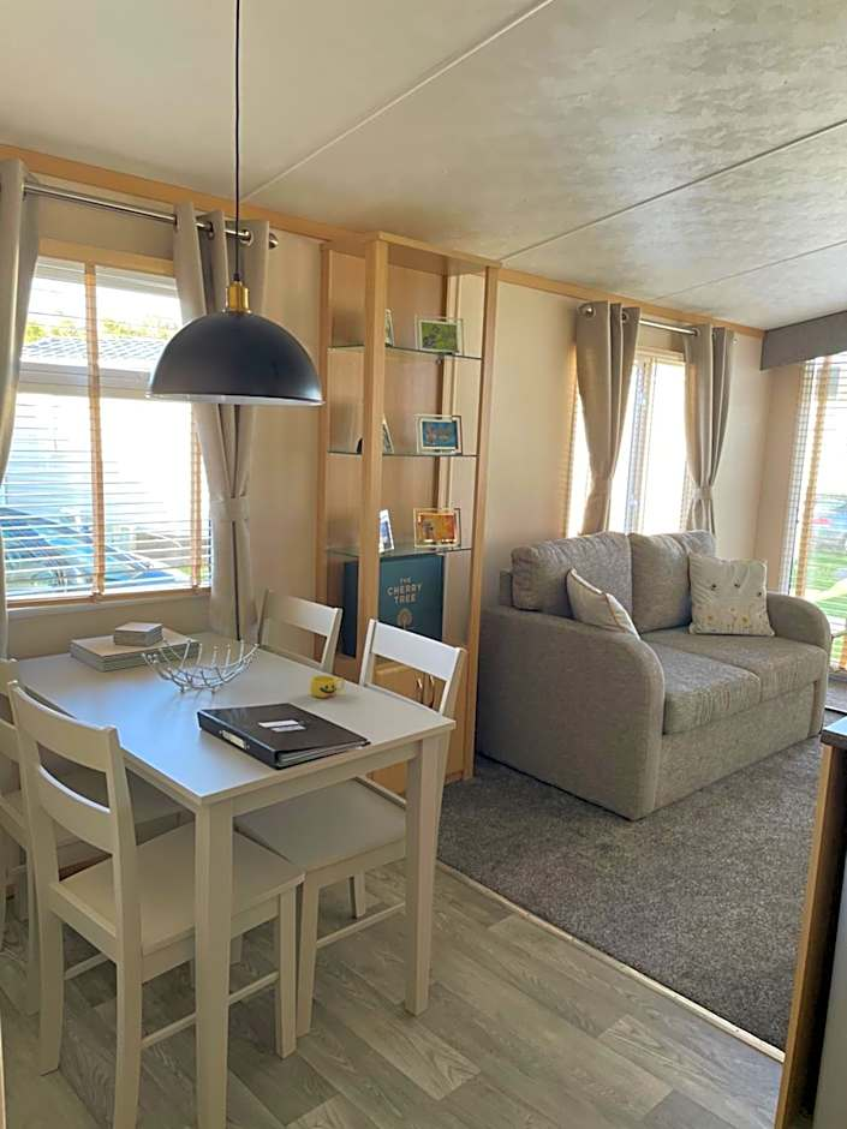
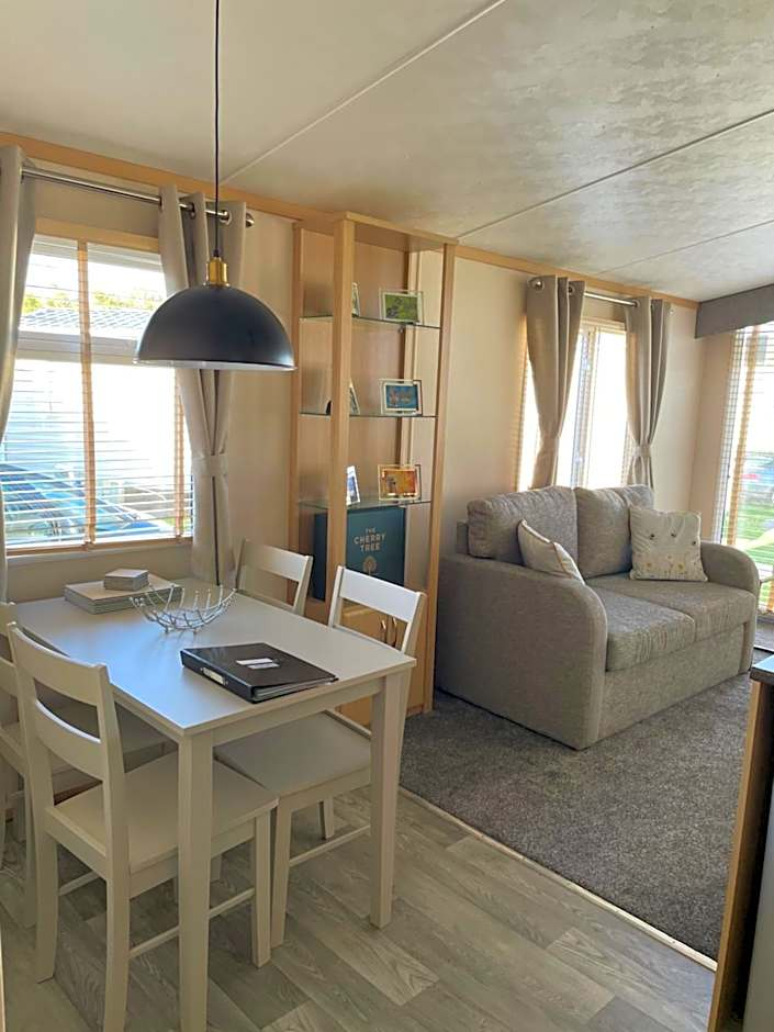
- cup (327, 686)
